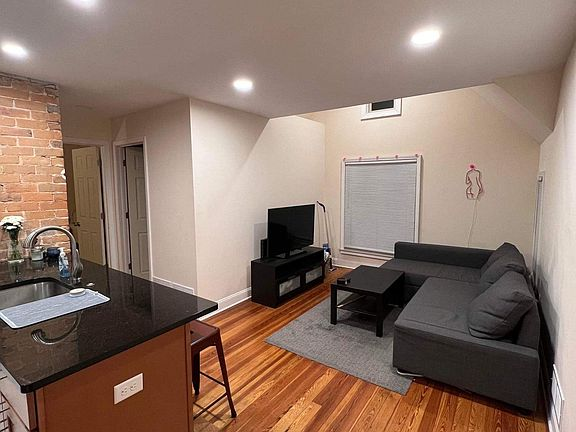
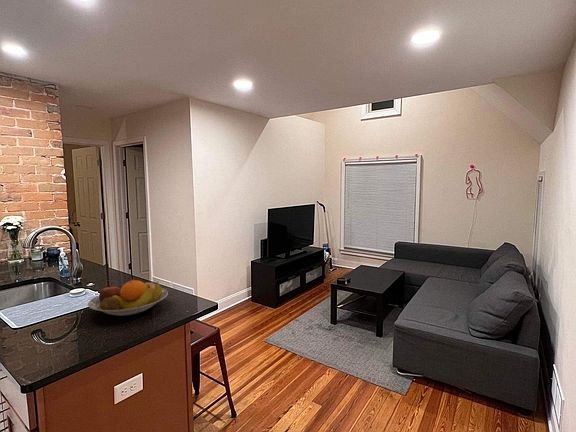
+ fruit bowl (129, 294)
